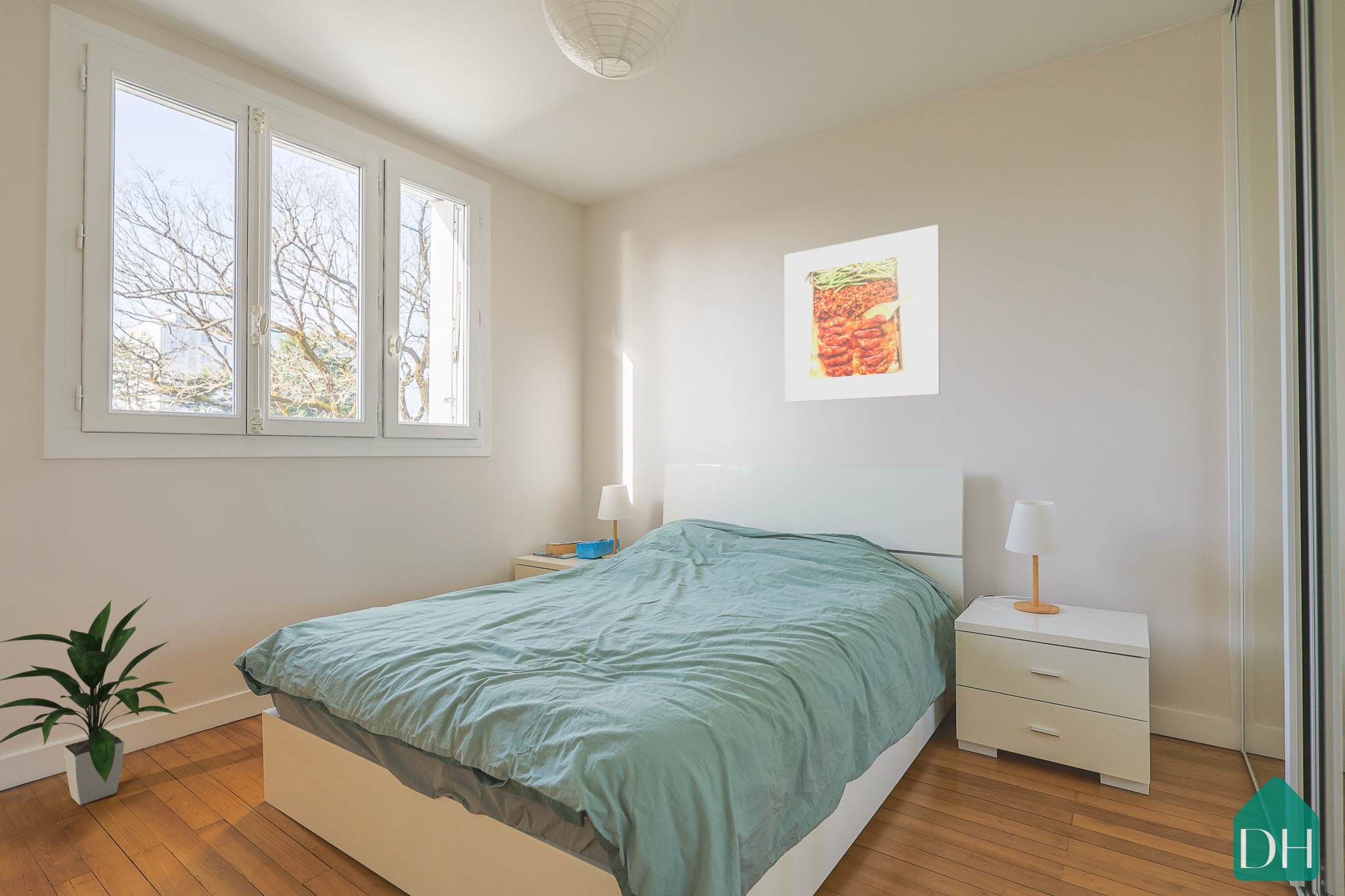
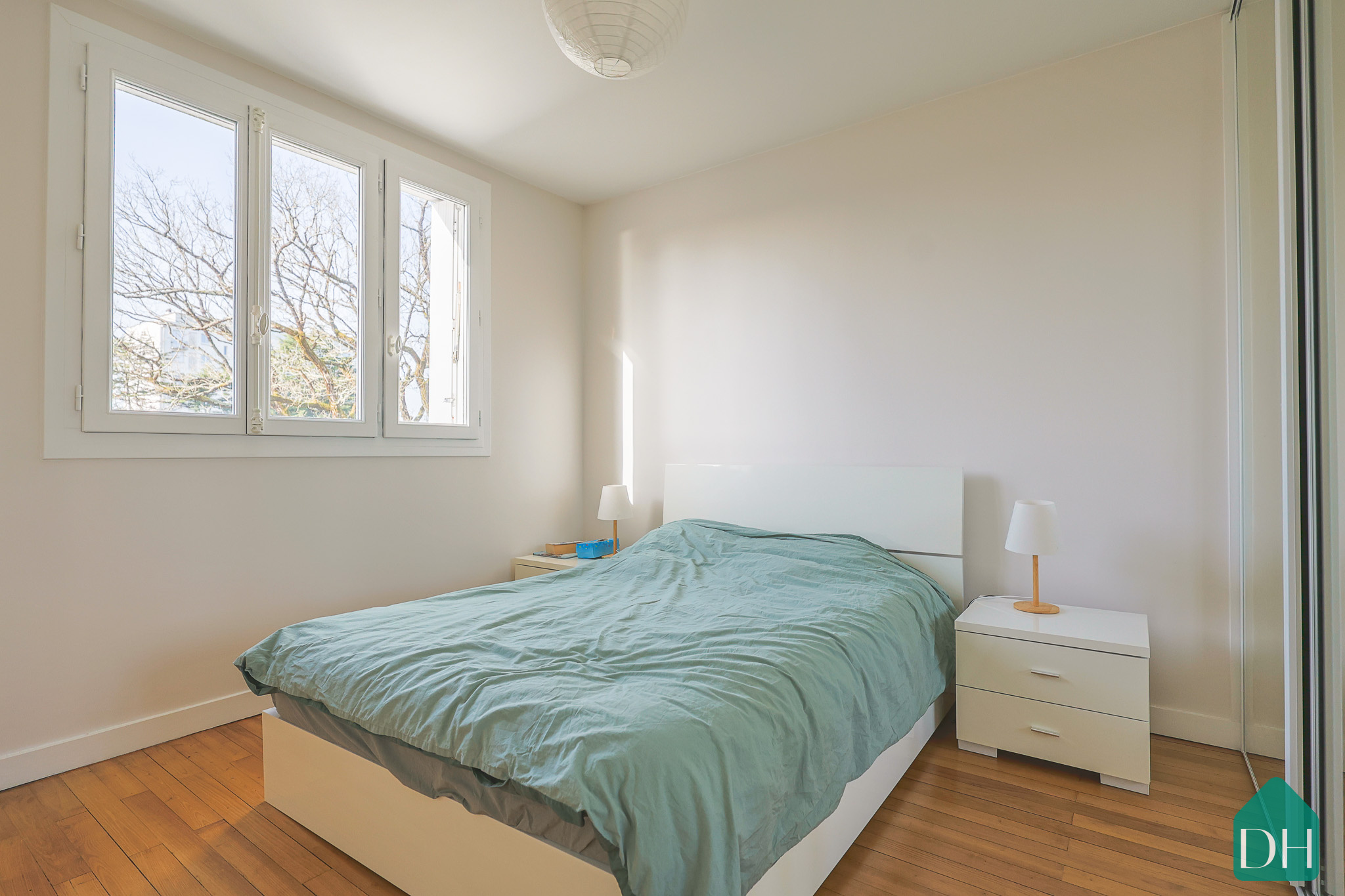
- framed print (856, 320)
- indoor plant (91, 701)
